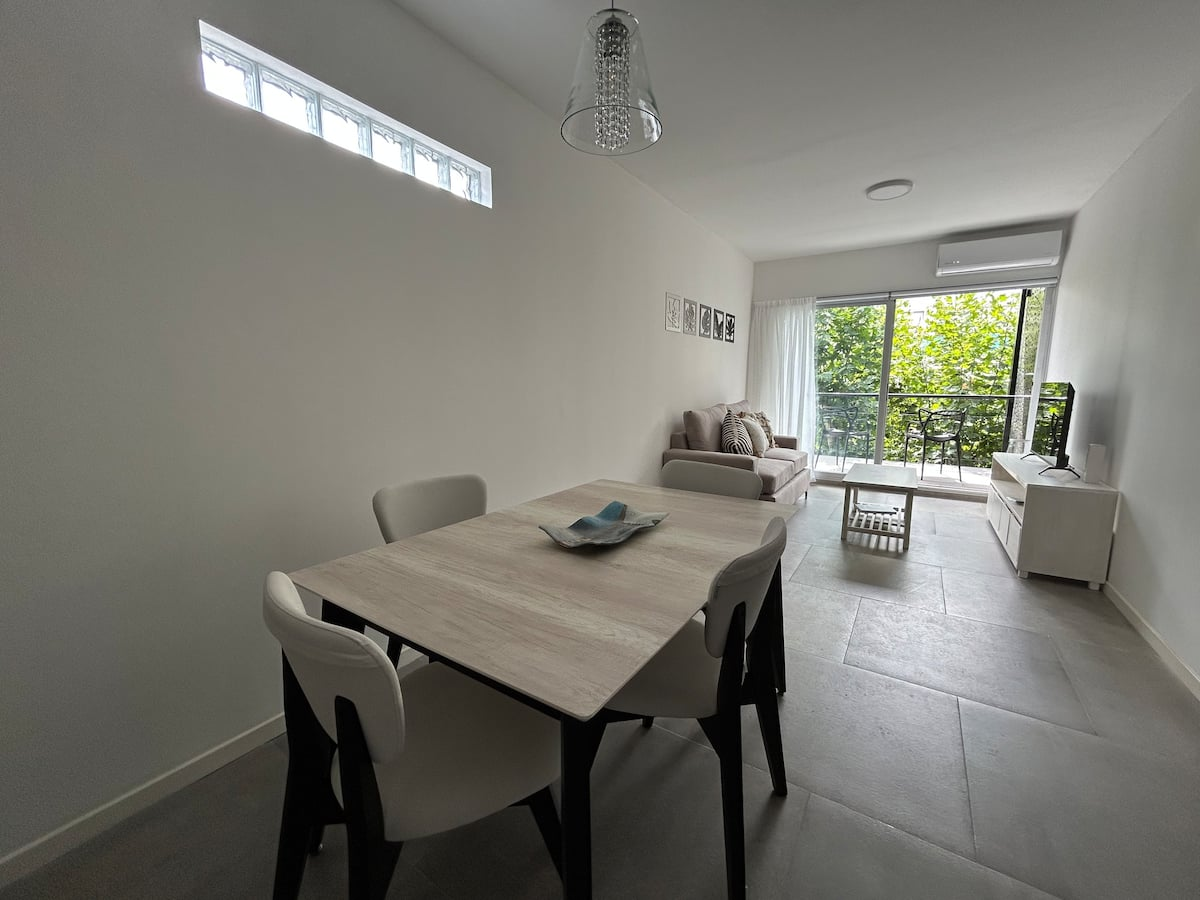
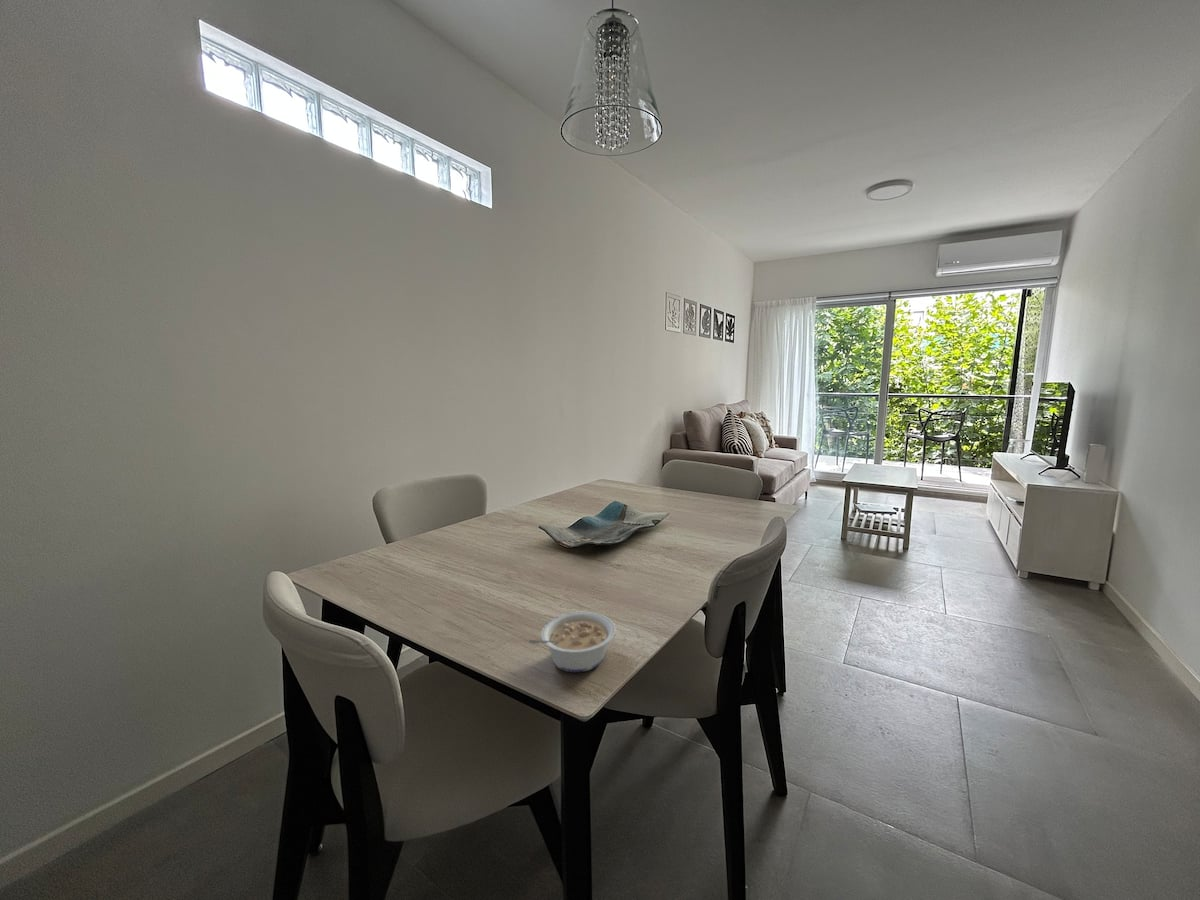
+ legume (577, 642)
